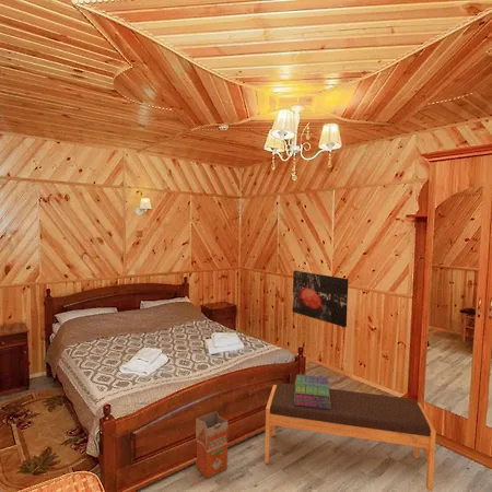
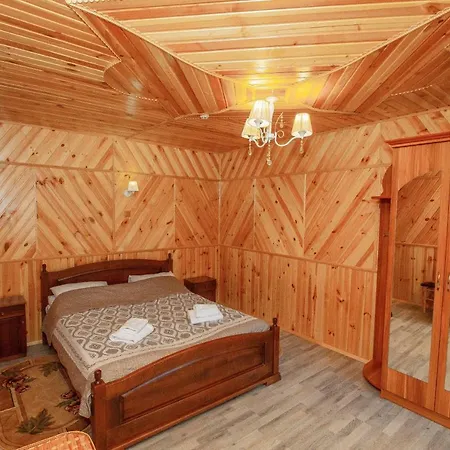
- bench (343, 430)
- waste bin (212, 443)
- stack of books (312, 389)
- wall art (317, 296)
